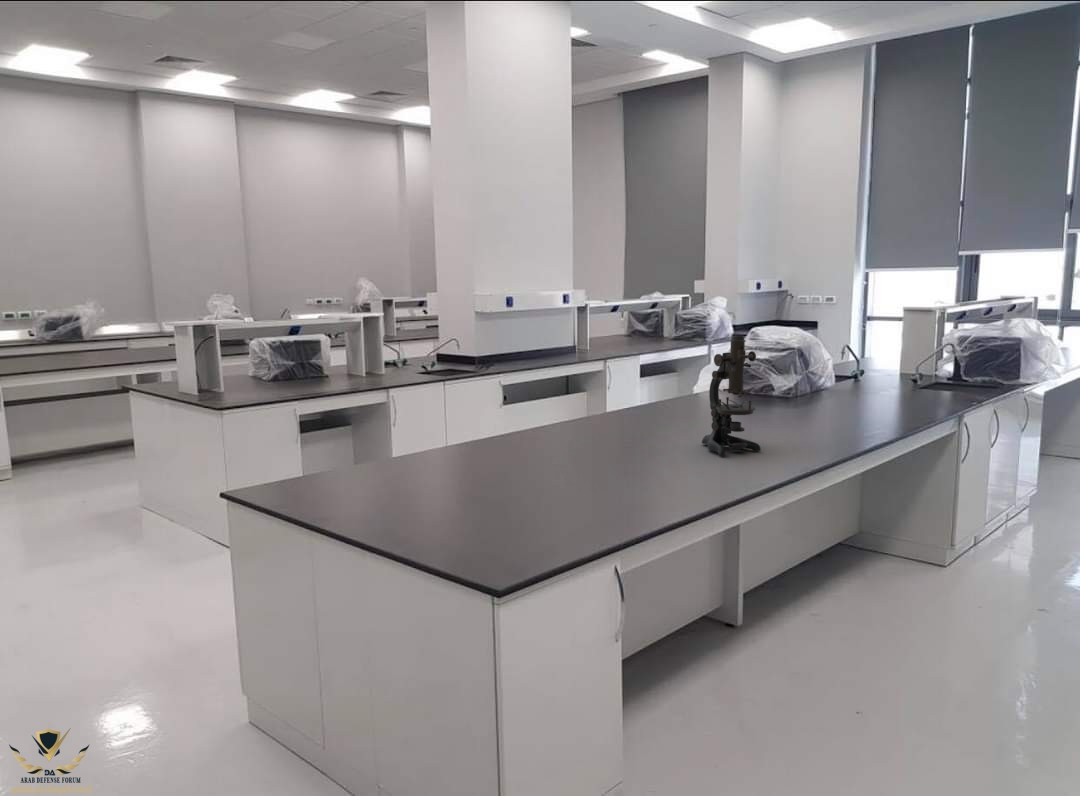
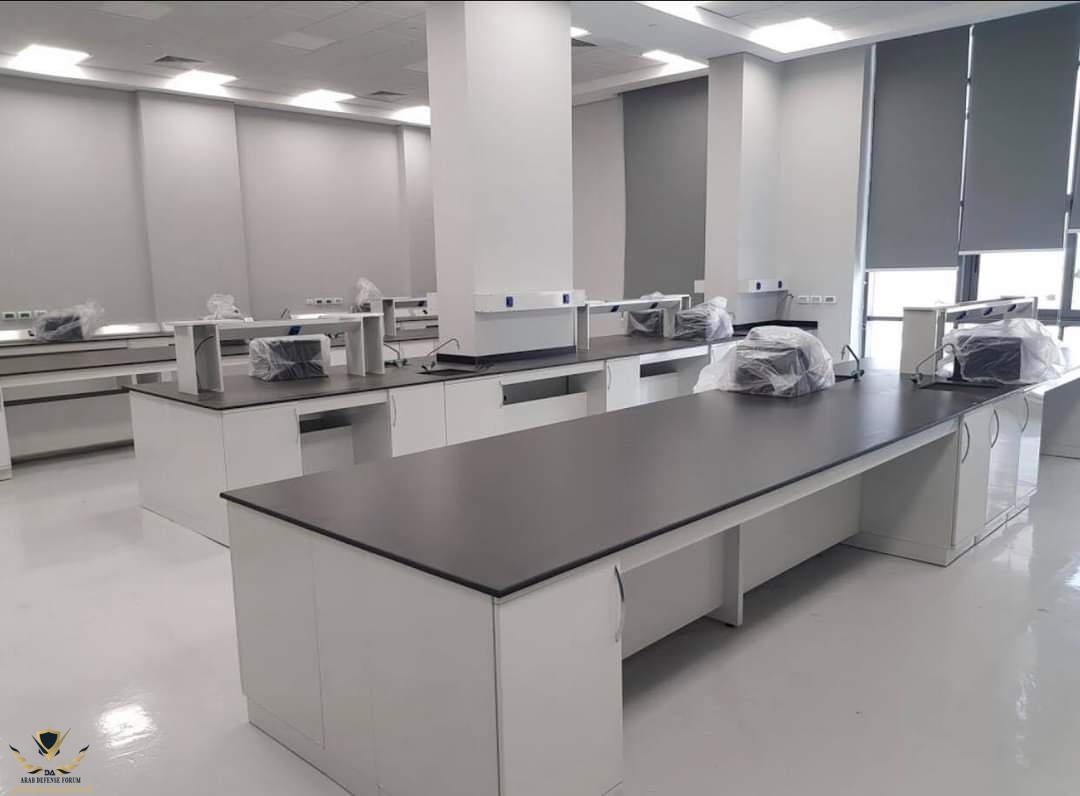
- microscope (732, 393)
